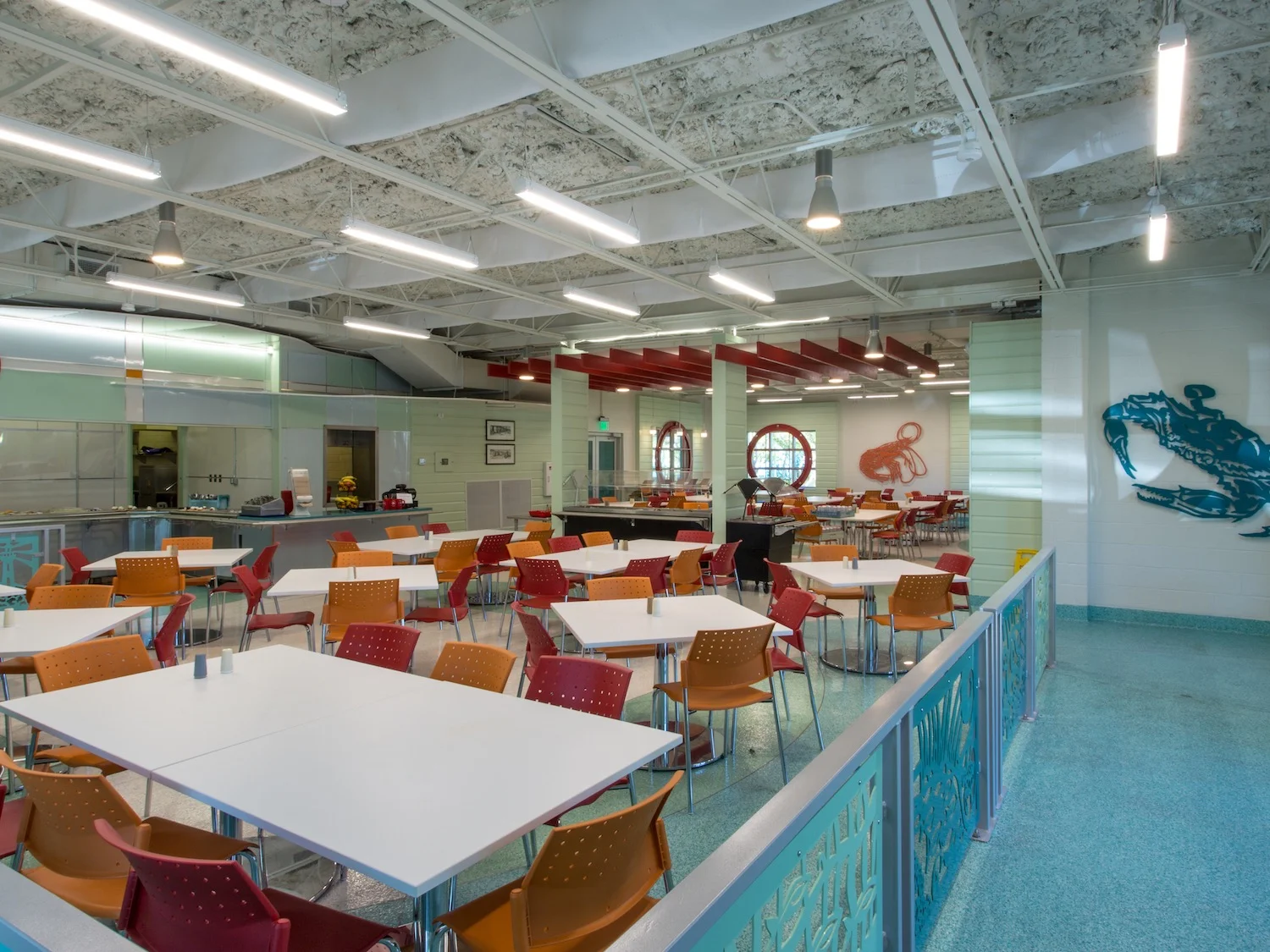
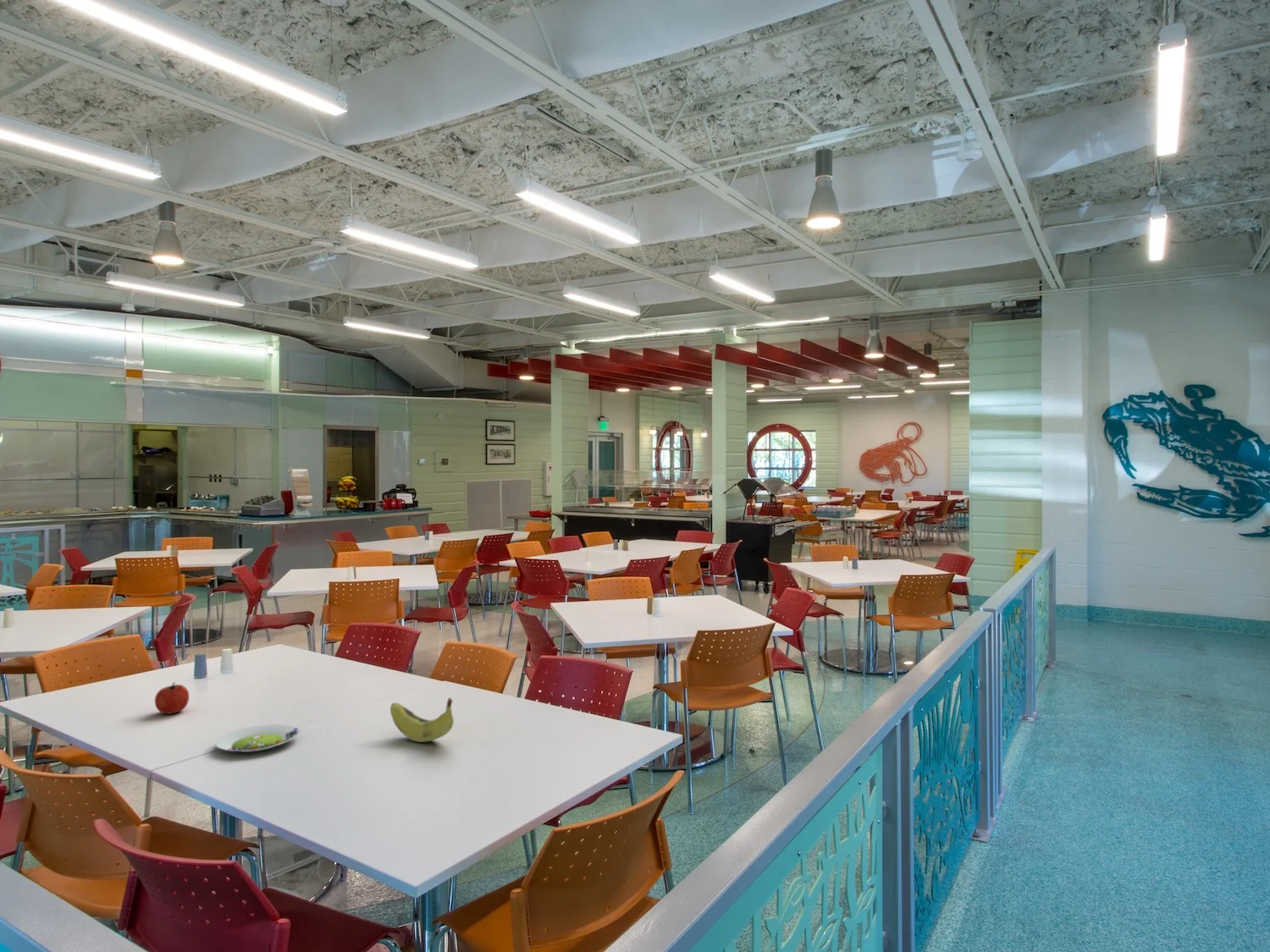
+ salad plate (257, 739)
+ apple (172, 697)
+ banana (421, 718)
